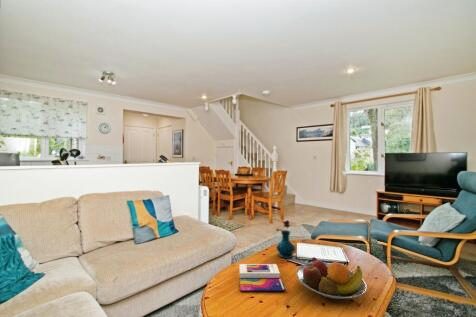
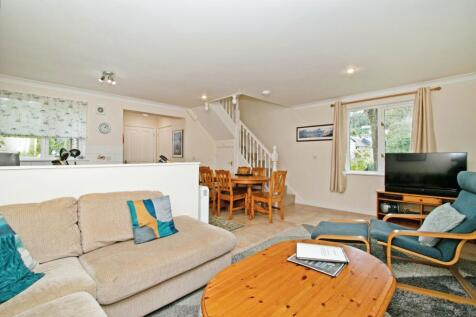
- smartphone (260, 276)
- vase (284, 237)
- fruit bowl (329, 275)
